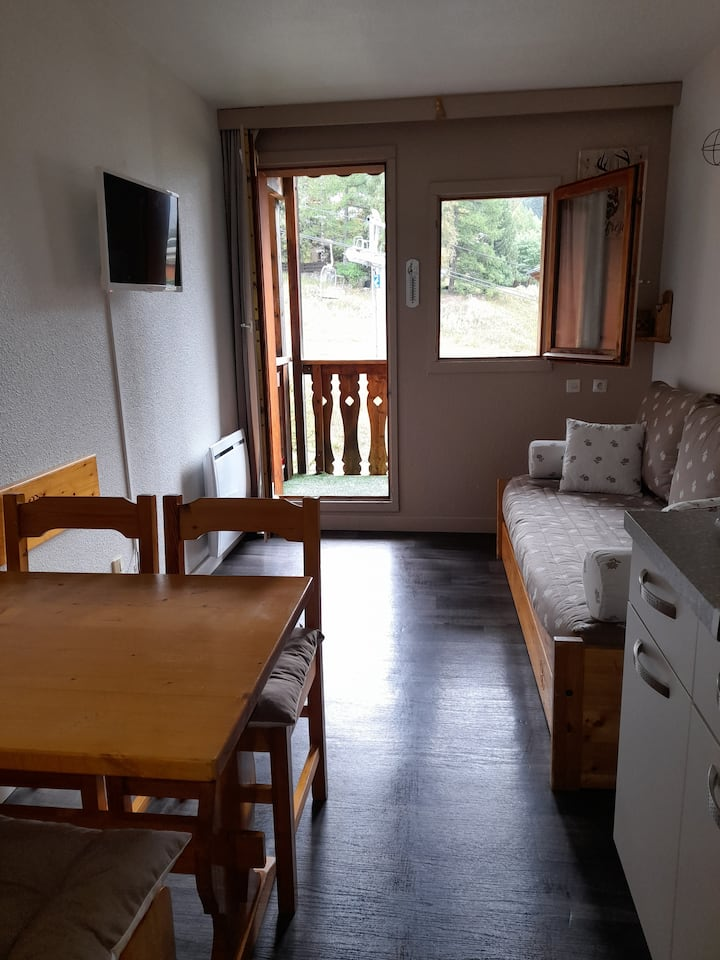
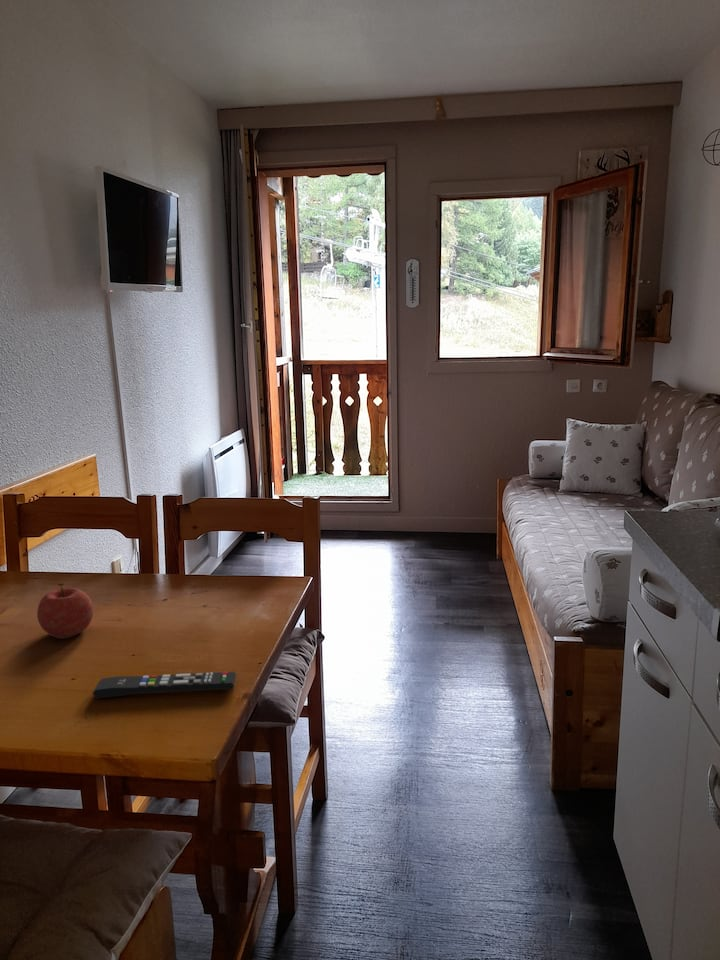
+ remote control (165, 684)
+ fruit (64, 609)
